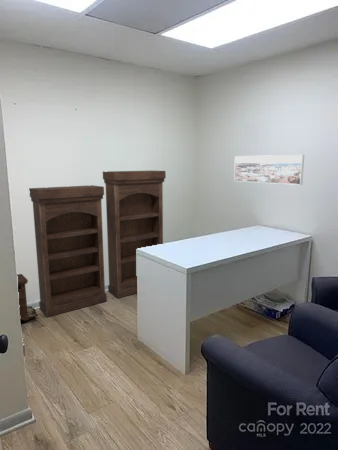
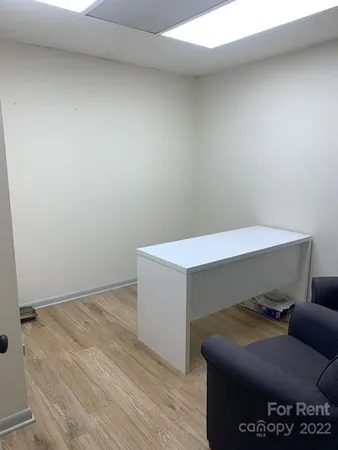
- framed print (265, 169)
- bookcase (83, 240)
